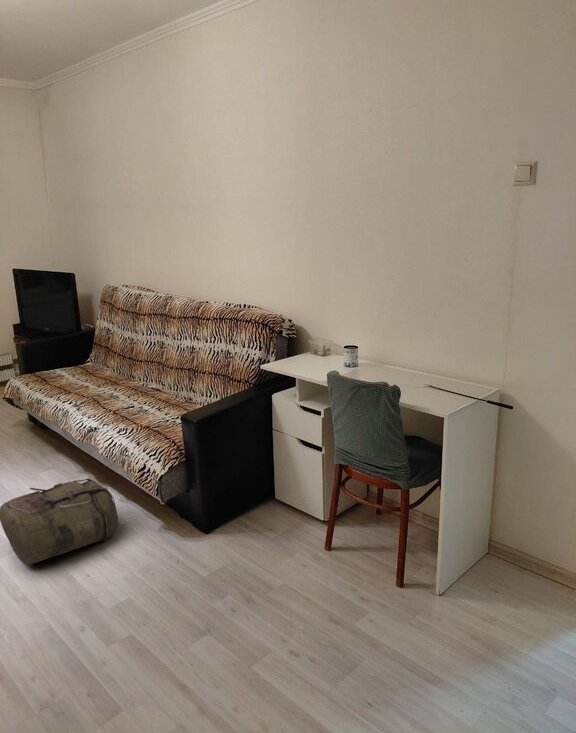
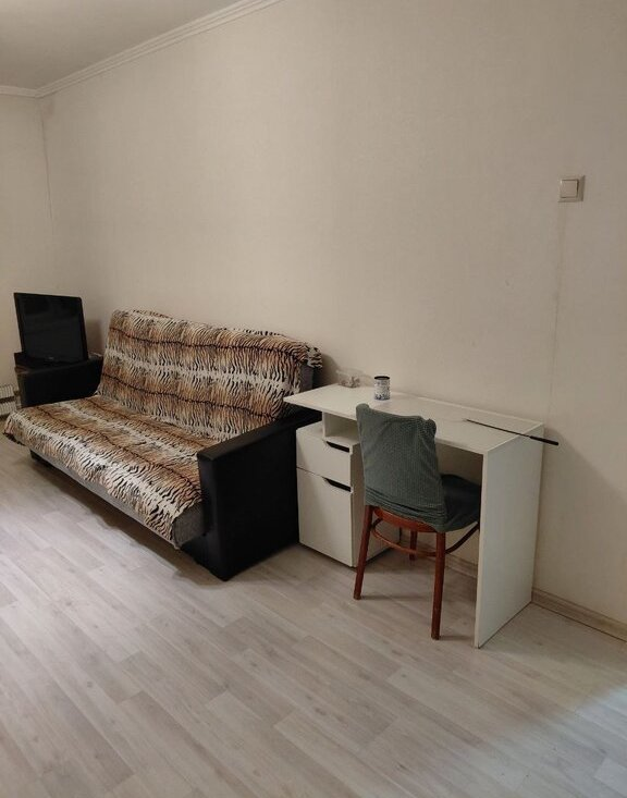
- backpack (61, 513)
